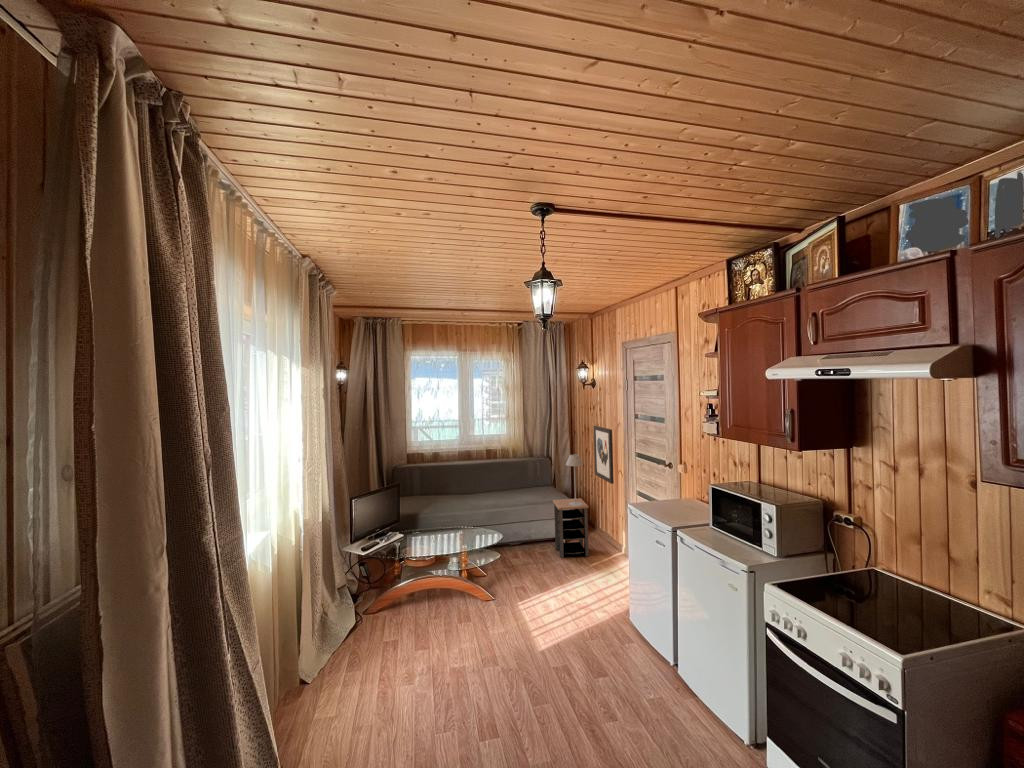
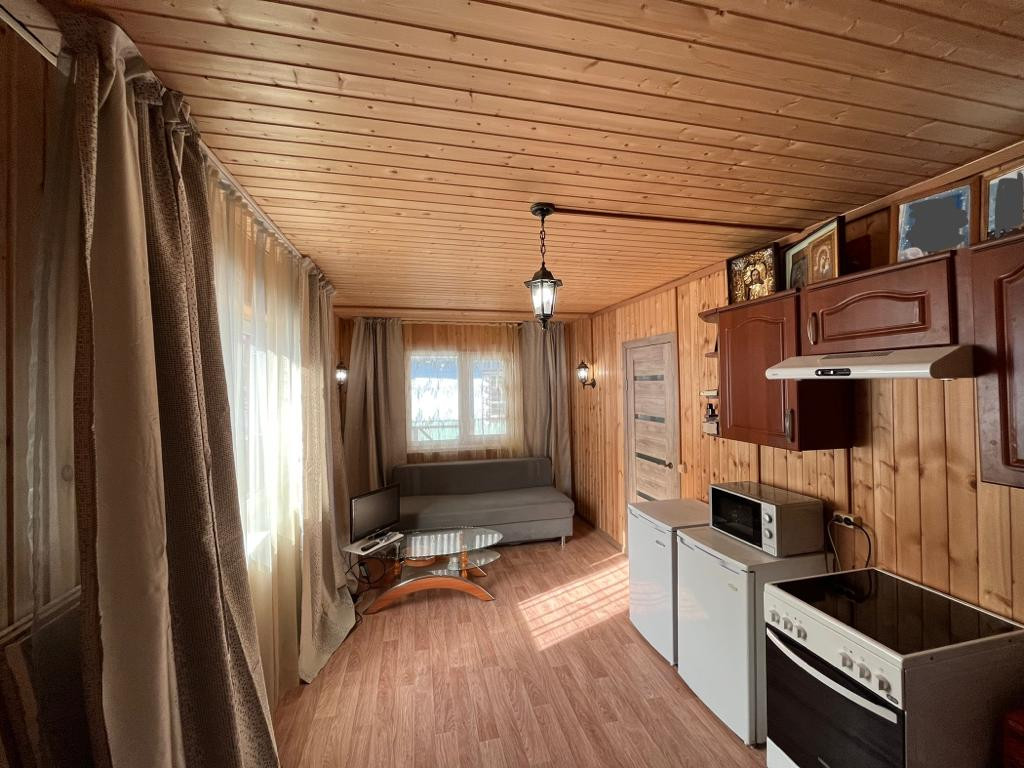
- wall art (603, 453)
- table lamp (574, 479)
- side table (570, 527)
